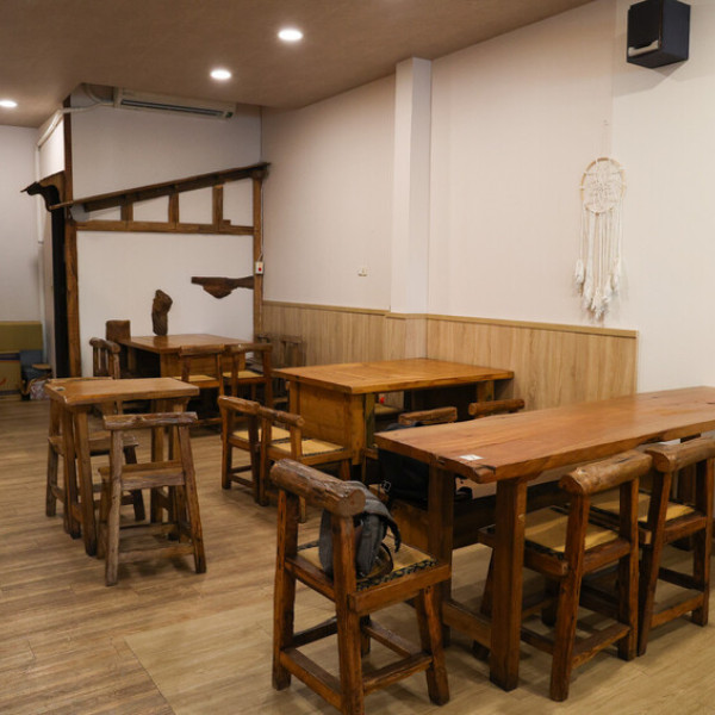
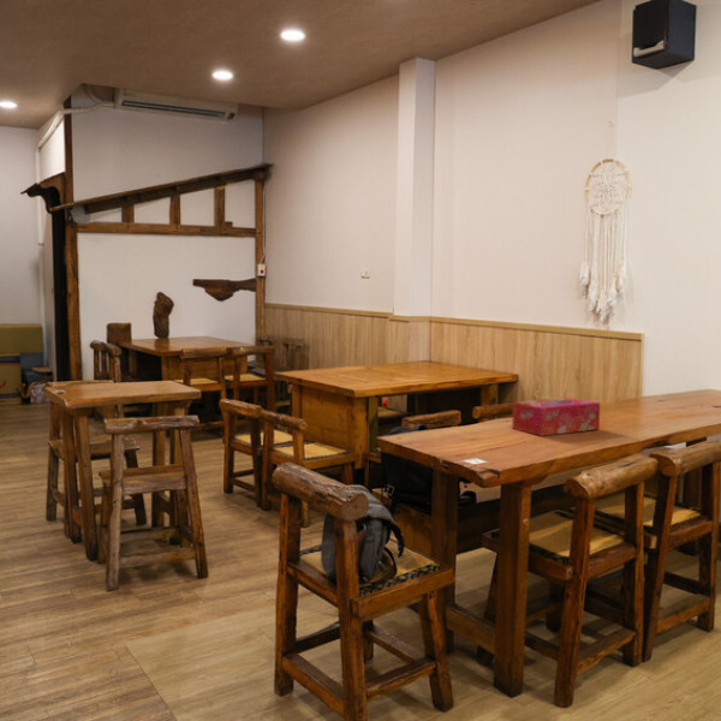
+ tissue box (555, 415)
